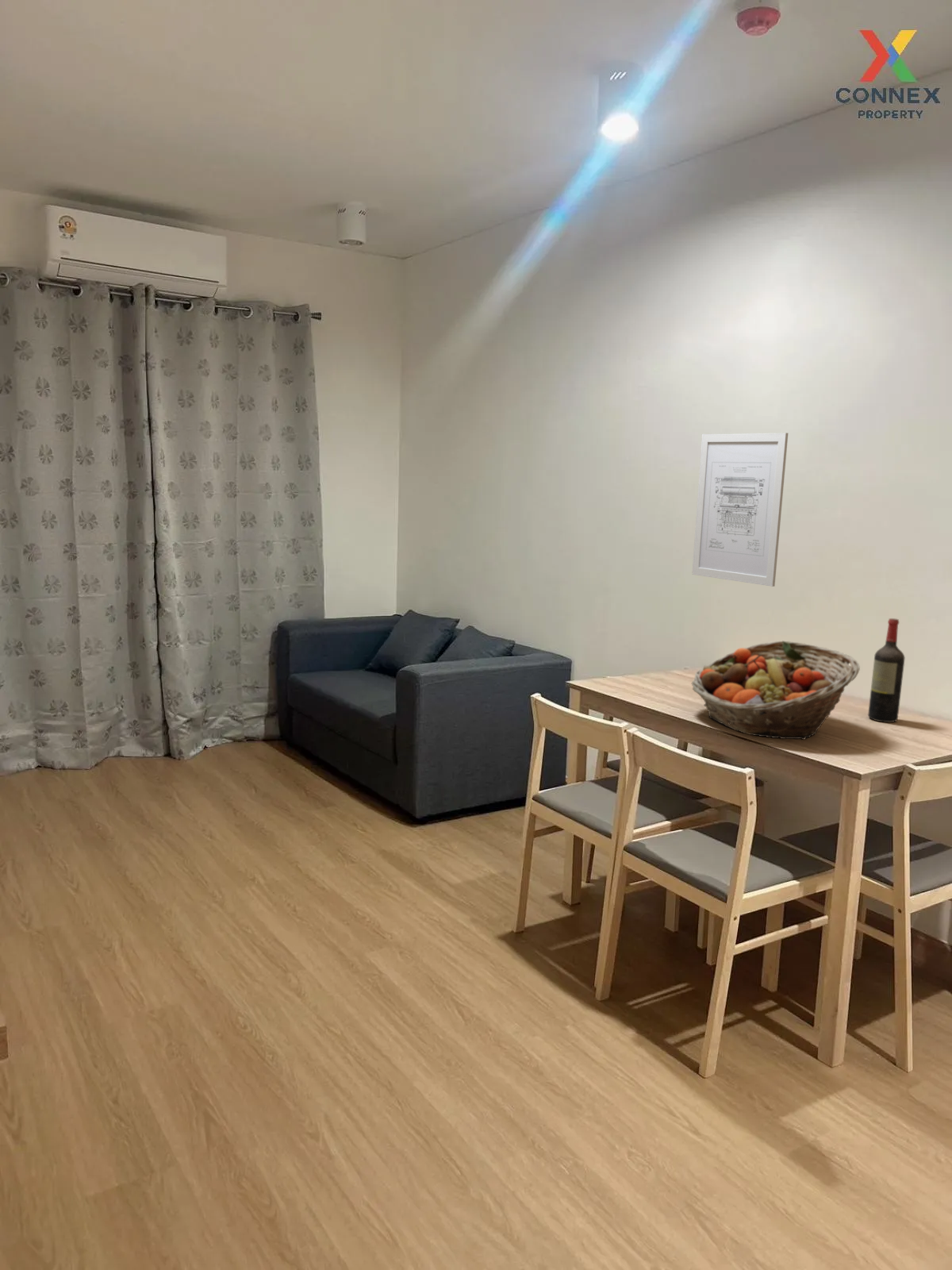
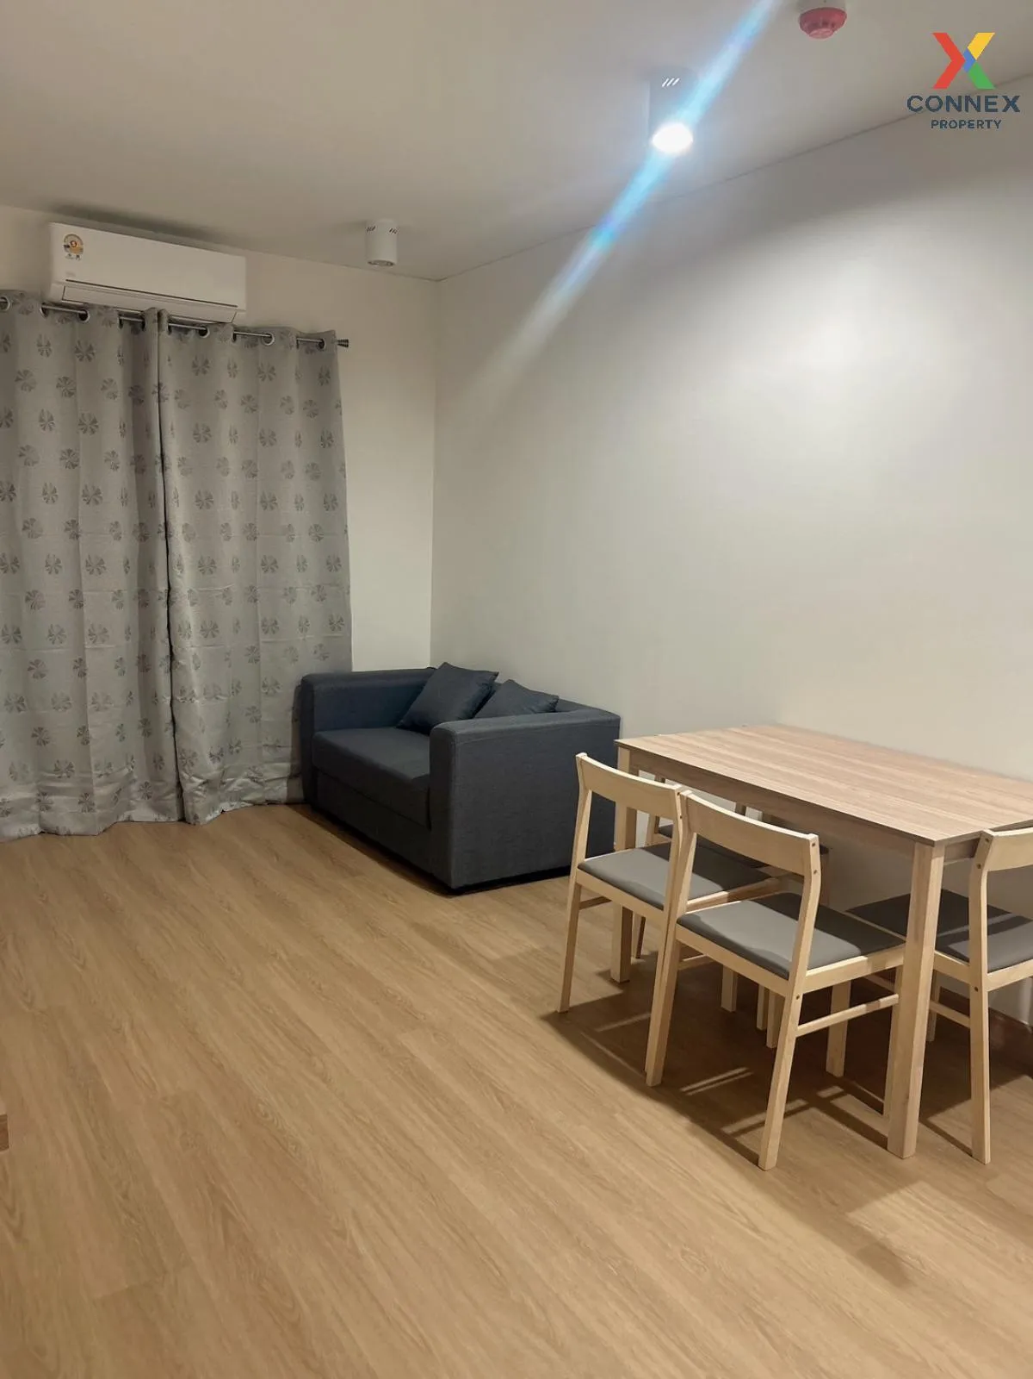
- fruit basket (771, 686)
- wall art (737, 507)
- wine bottle (888, 669)
